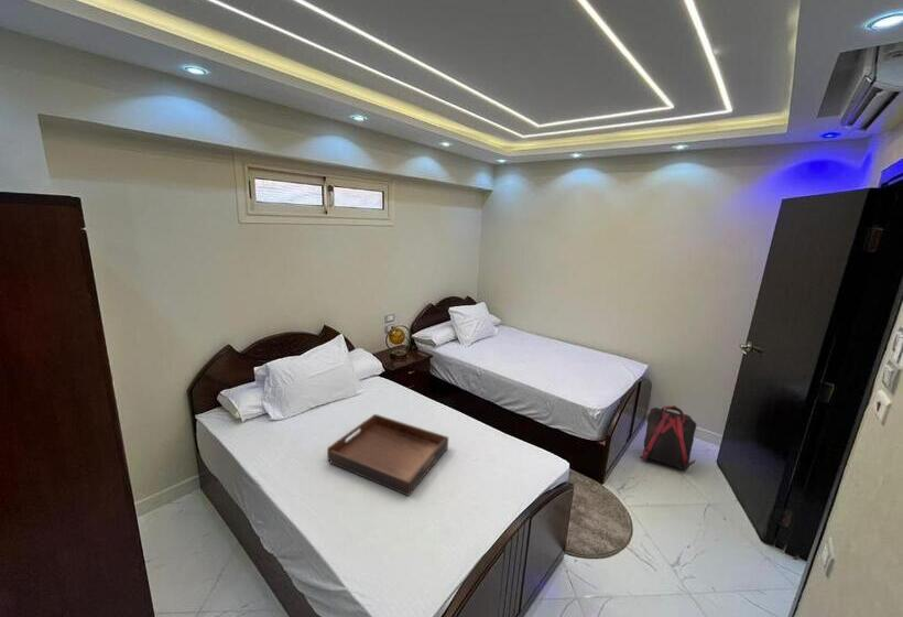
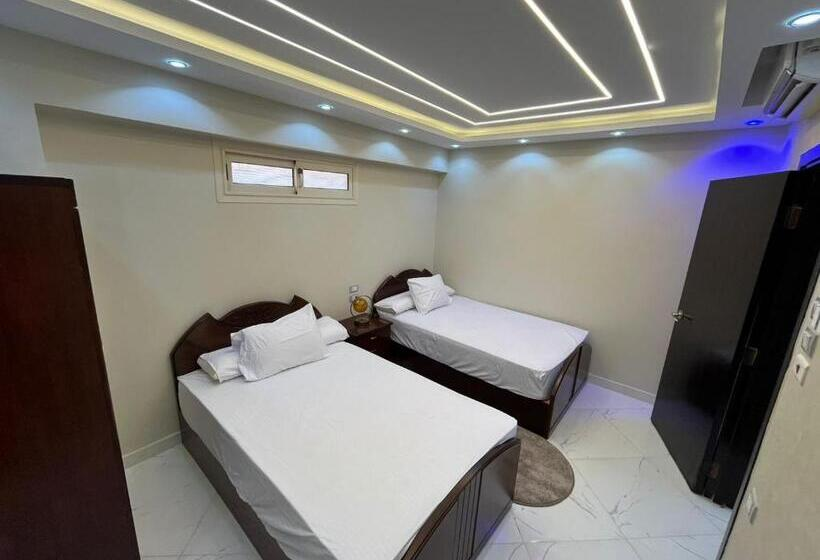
- backpack (671, 435)
- serving tray (389, 448)
